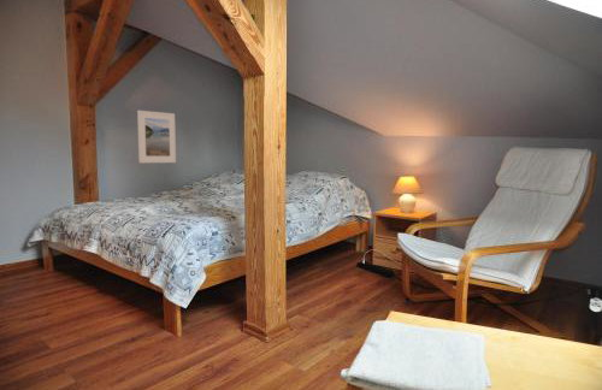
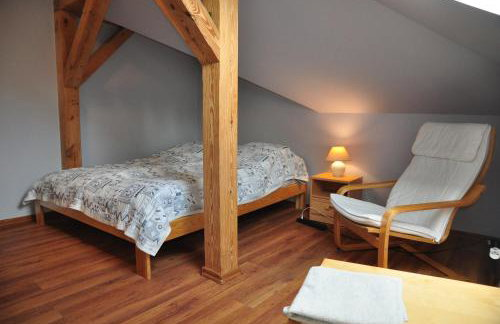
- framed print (157, 137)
